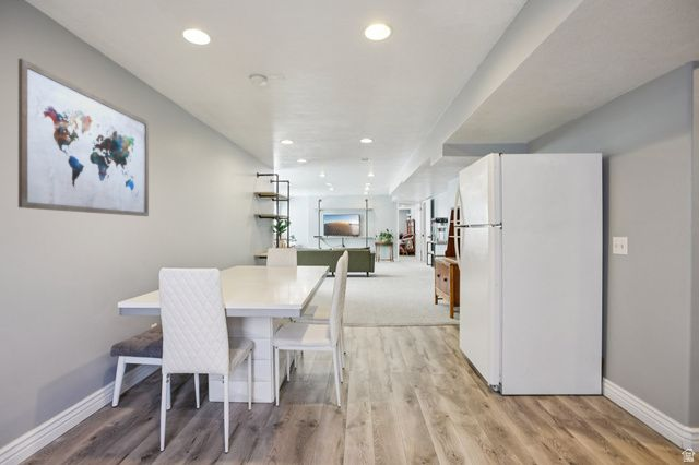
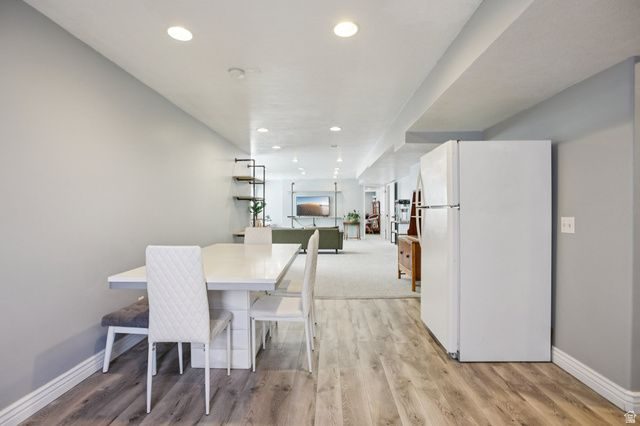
- wall art (97, 155)
